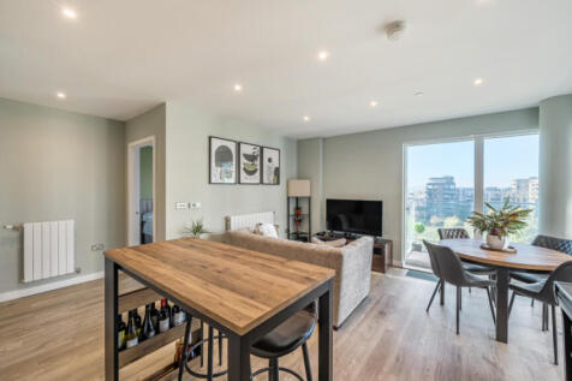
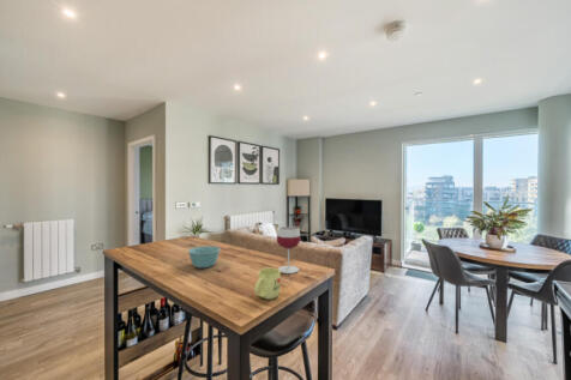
+ bowl (204, 257)
+ mug (266, 285)
+ wineglass (288, 248)
